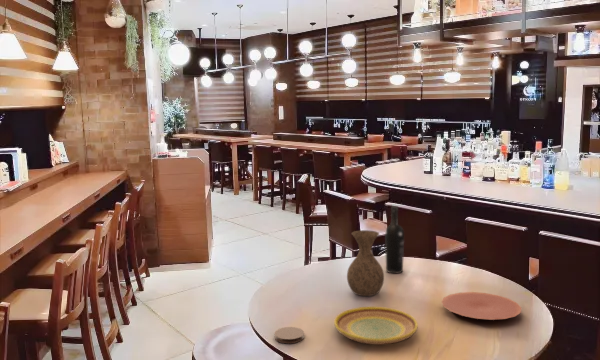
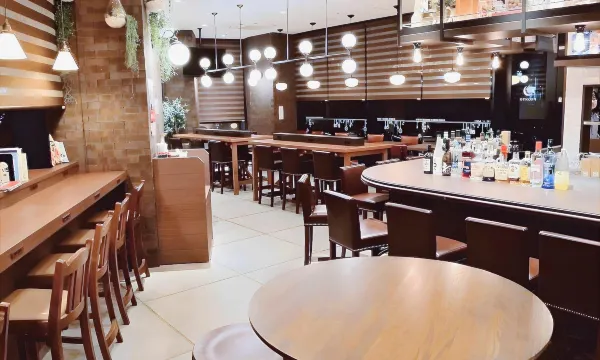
- coaster (289, 334)
- plate (375, 326)
- vase (365, 263)
- plate (480, 307)
- wine bottle (394, 239)
